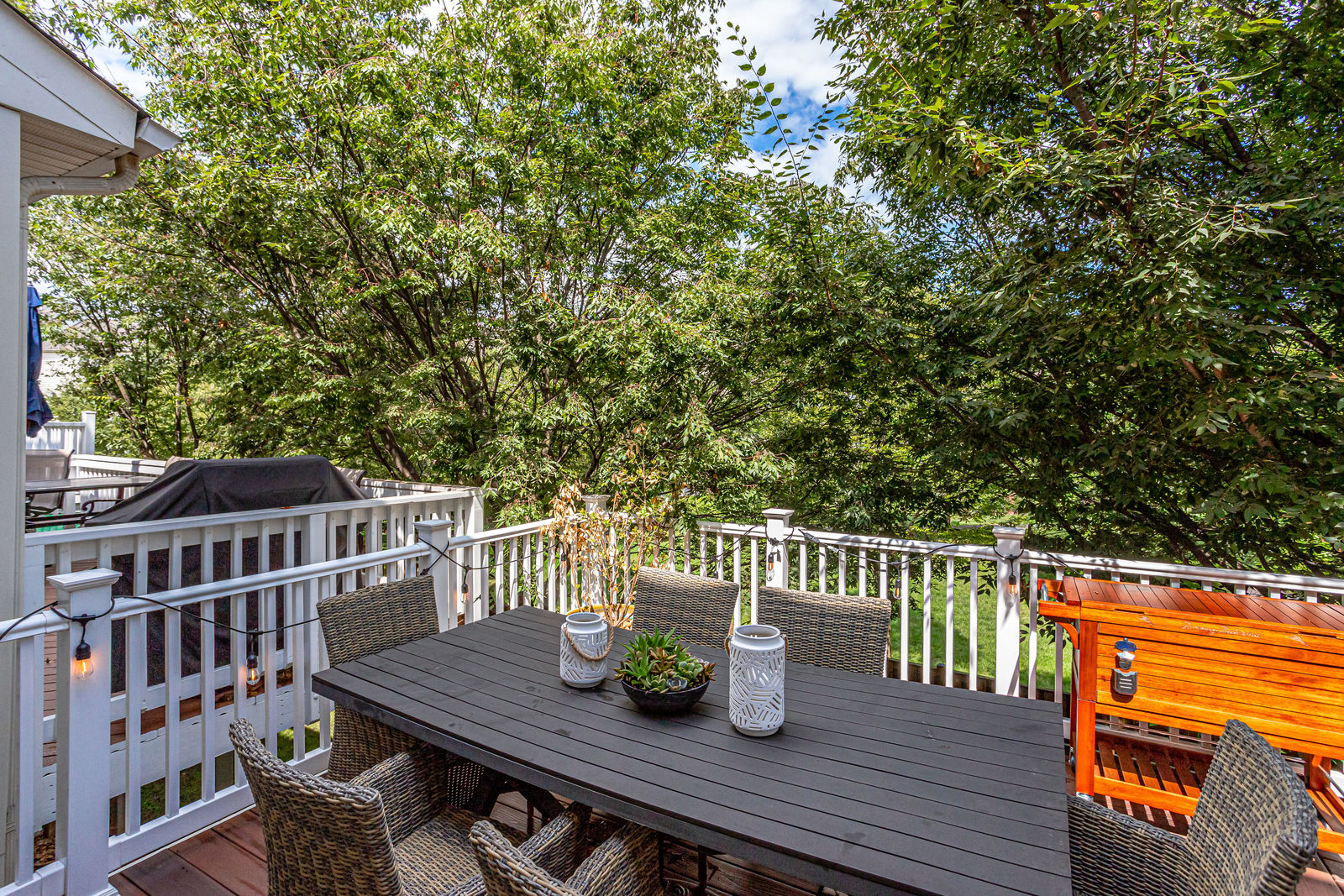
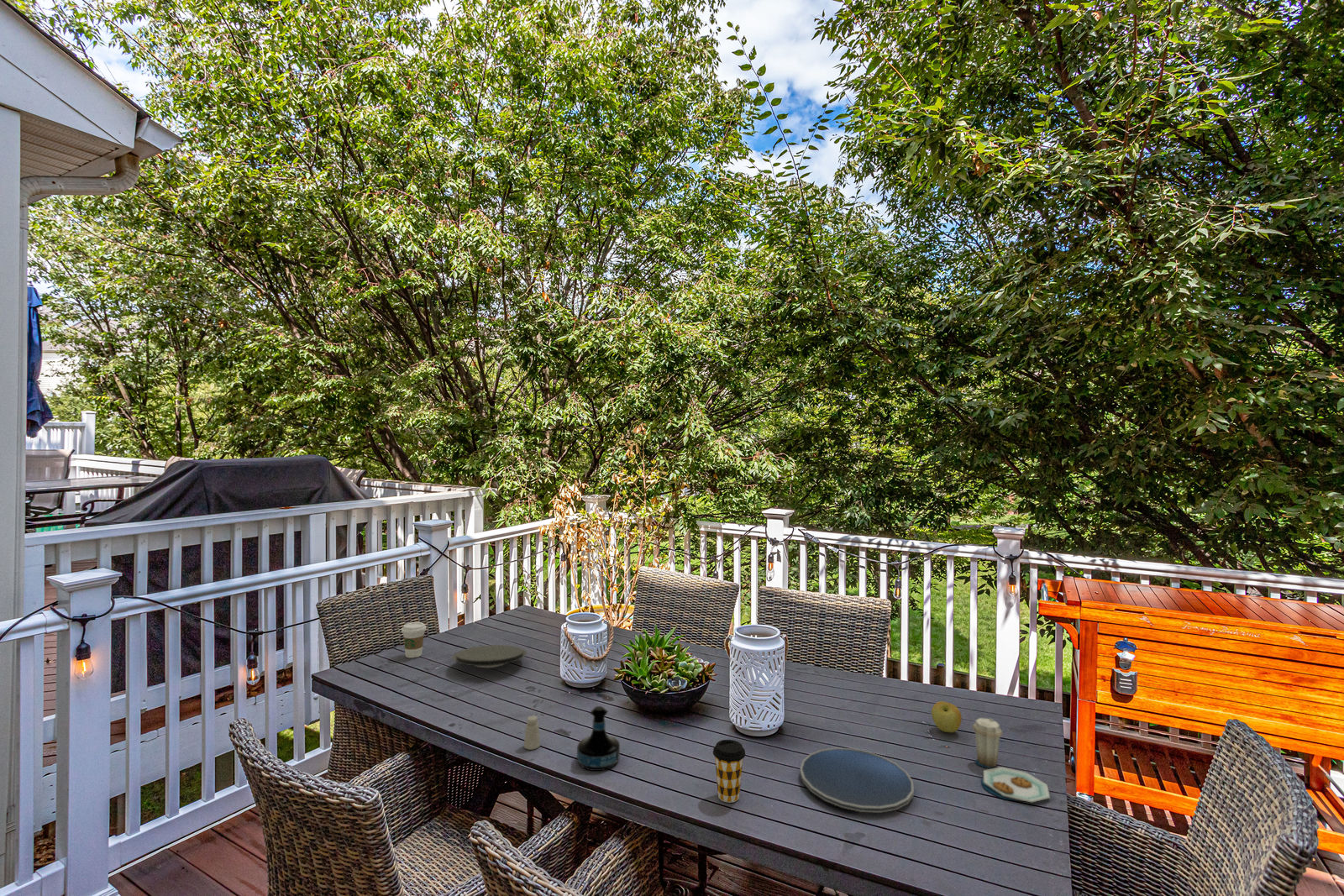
+ coffee cup (728, 771)
+ coffee cup (413, 640)
+ plate (490, 658)
+ tequila bottle (598, 734)
+ plate (855, 779)
+ saltshaker (532, 731)
+ plate (997, 757)
+ apple (946, 717)
